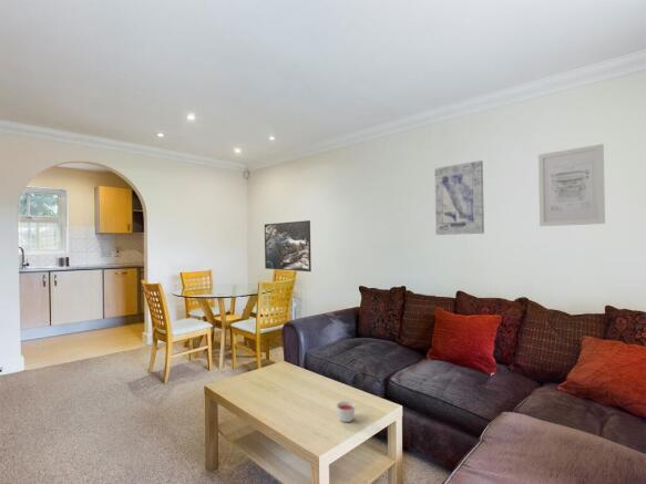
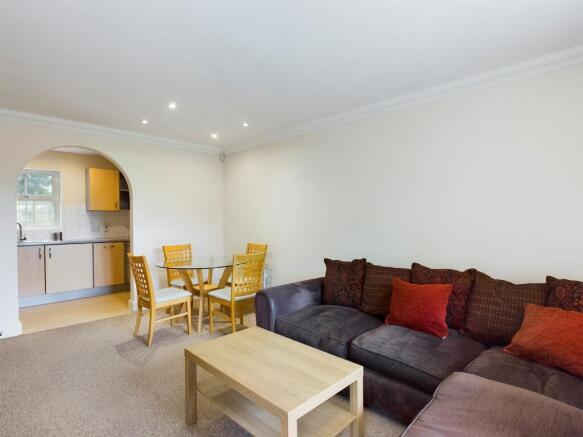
- wall art (570, 187)
- candle (346, 412)
- wall art (458, 199)
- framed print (286, 246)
